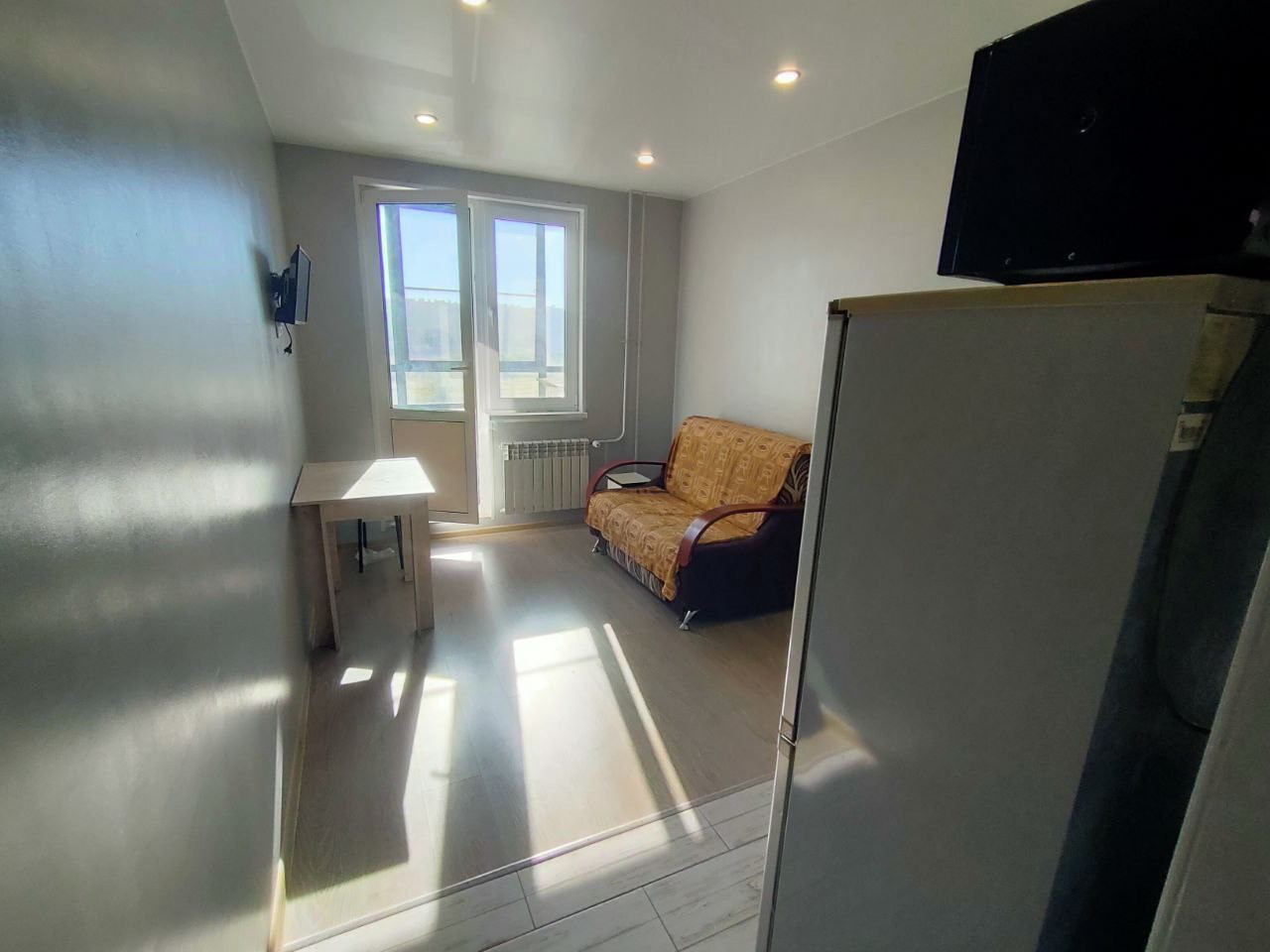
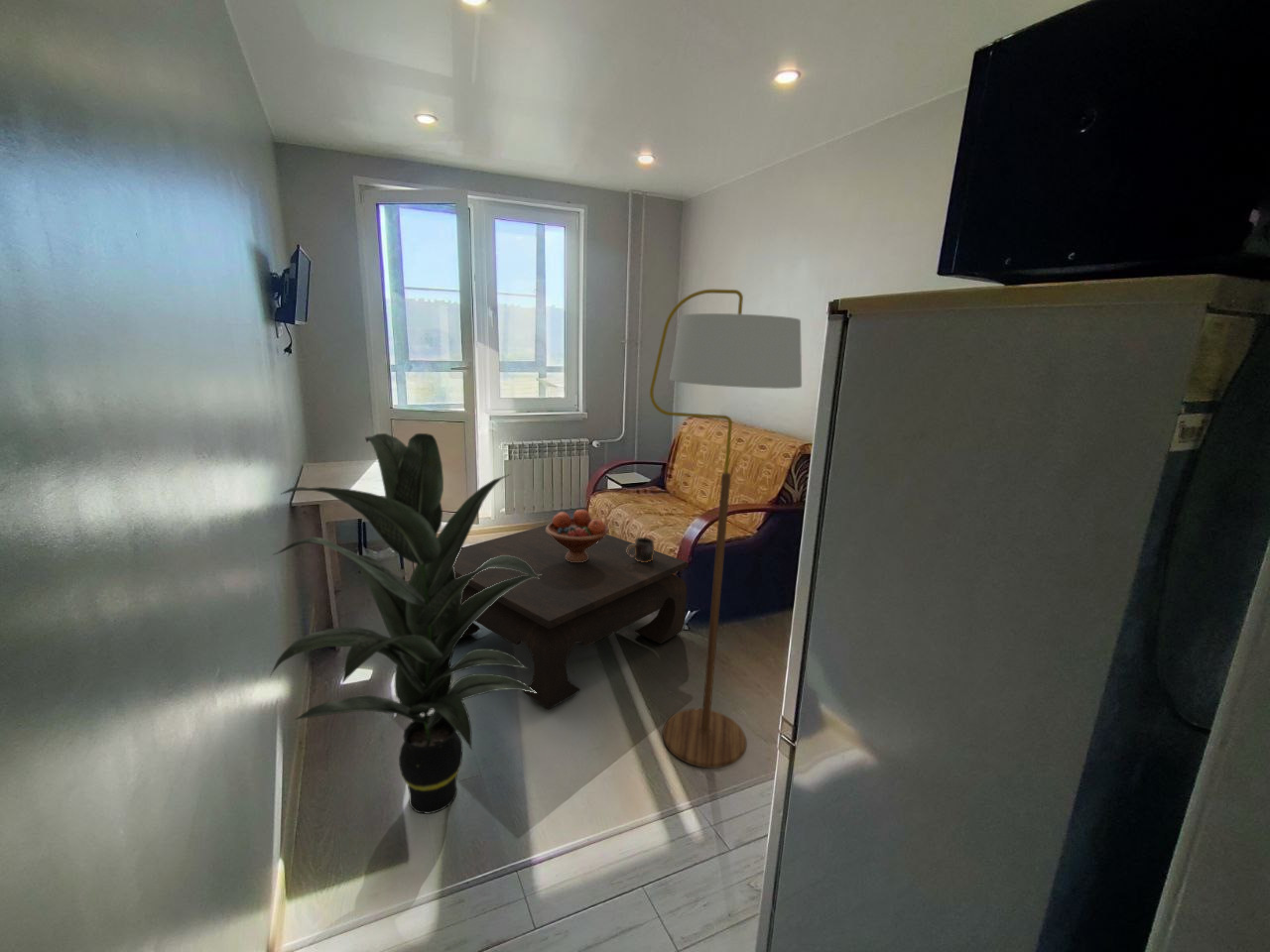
+ mug (641, 550)
+ indoor plant (417, 633)
+ floor lamp (716, 536)
+ fruit bowl (577, 536)
+ coffee table (559, 597)
